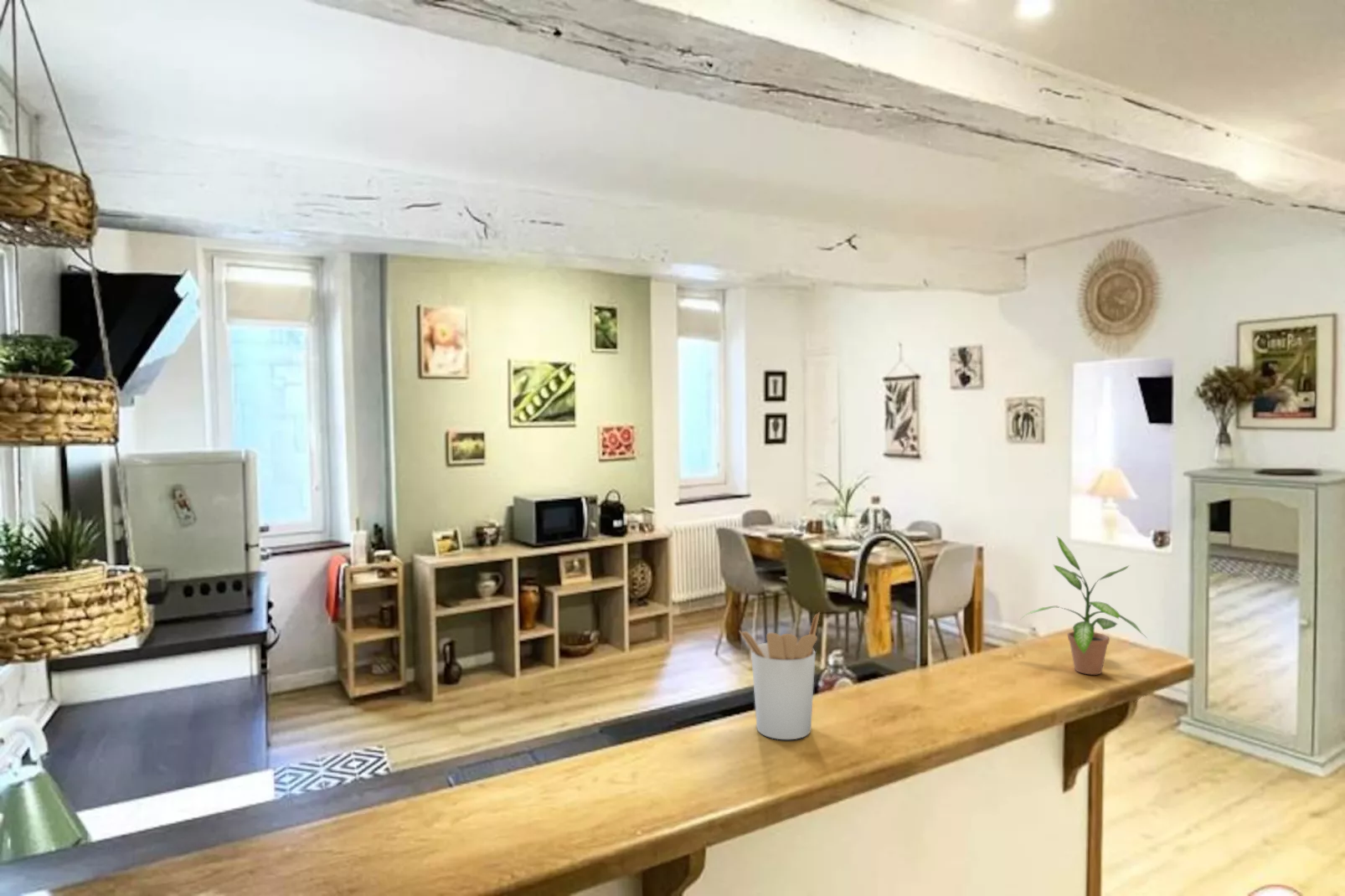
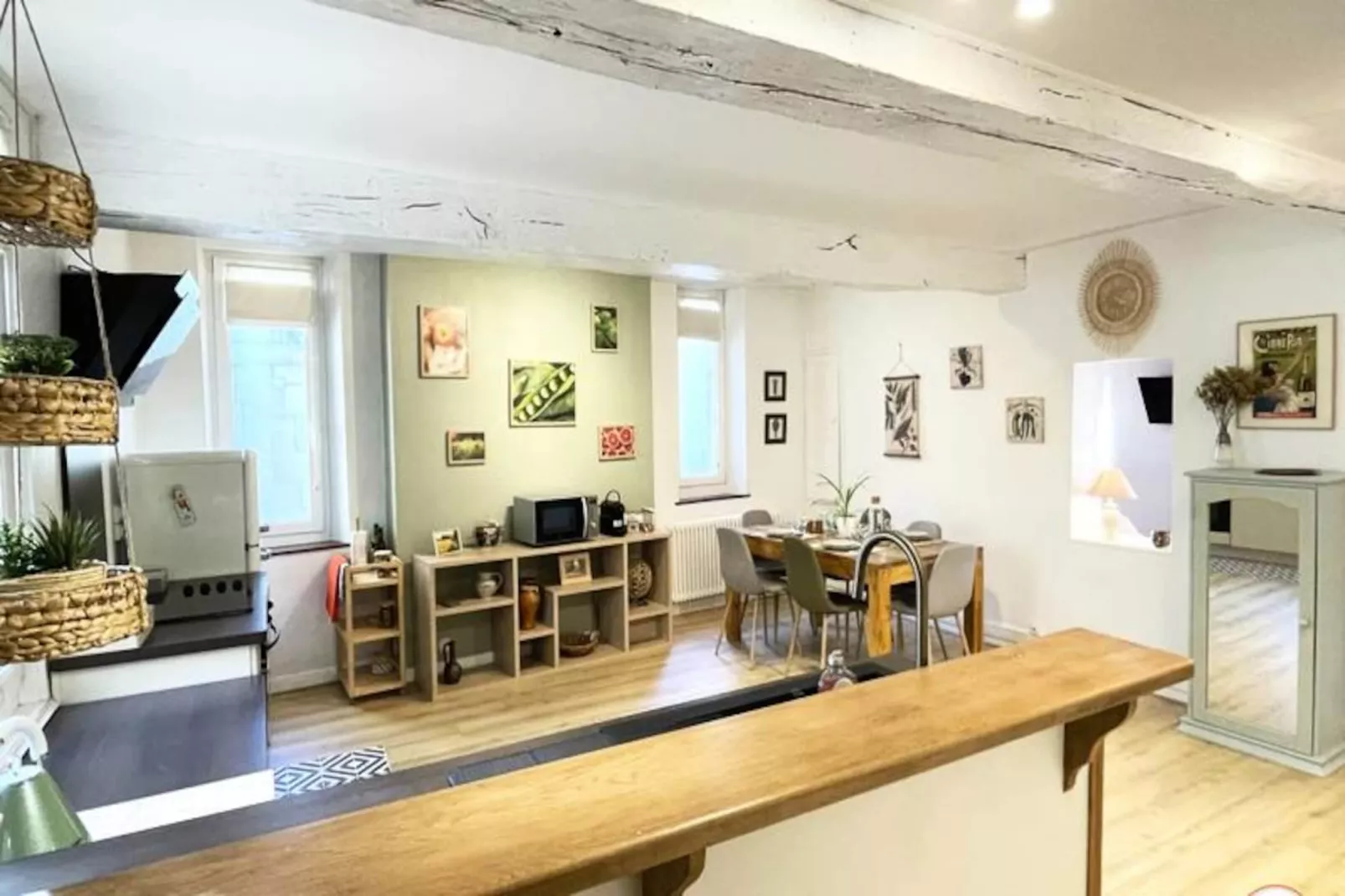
- potted plant (1085, 601)
- utensil holder (786, 676)
